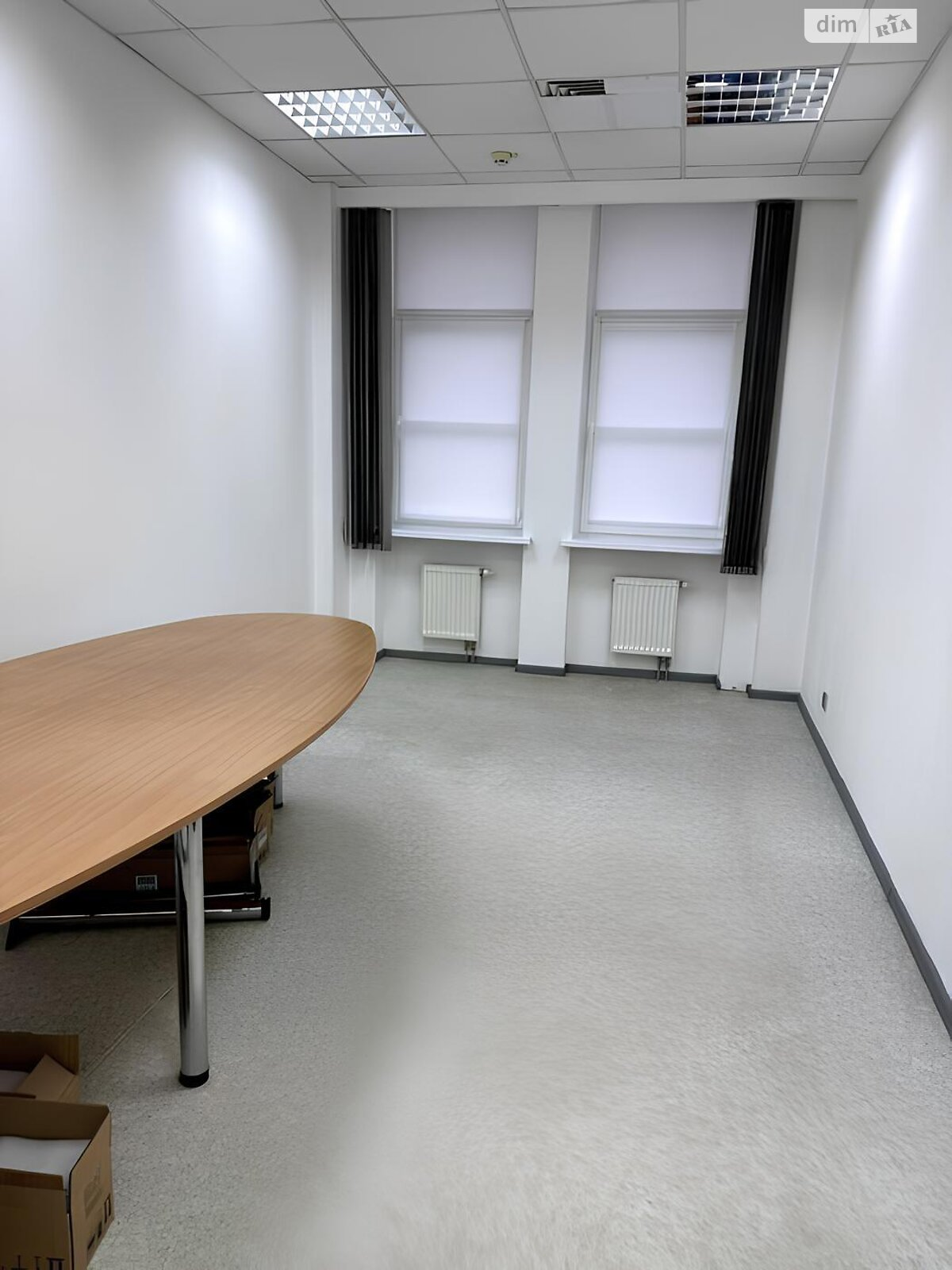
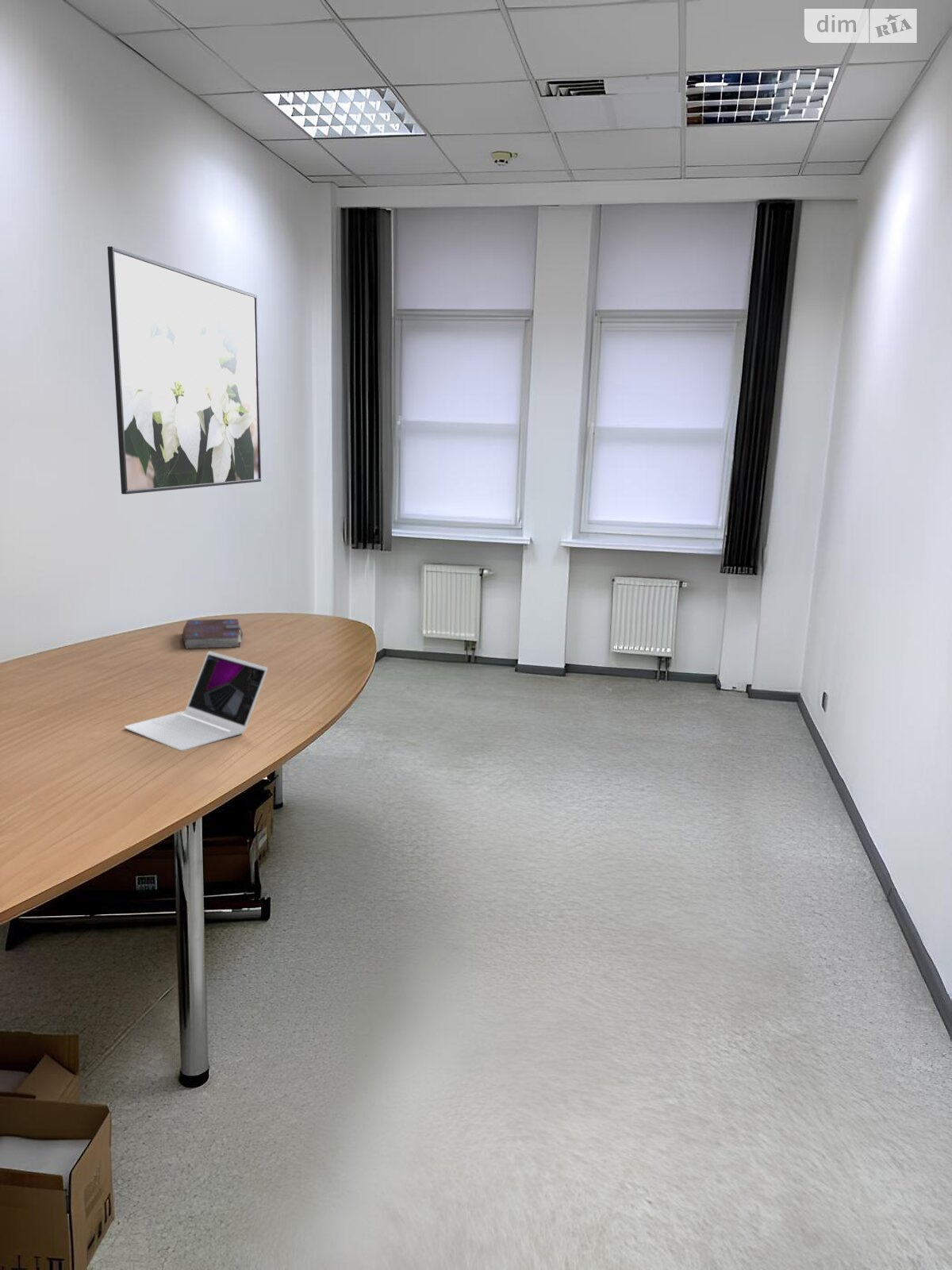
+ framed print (197, 383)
+ laptop (196, 694)
+ book (213, 632)
